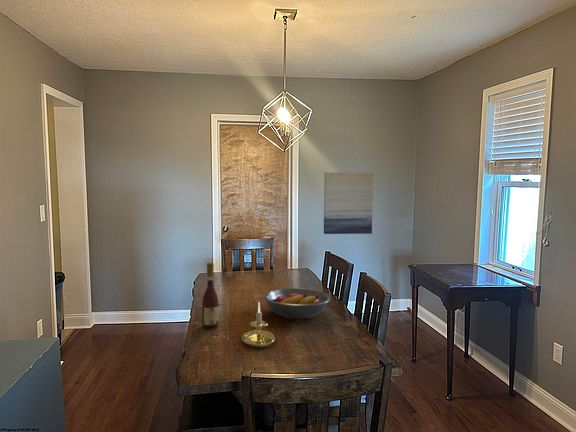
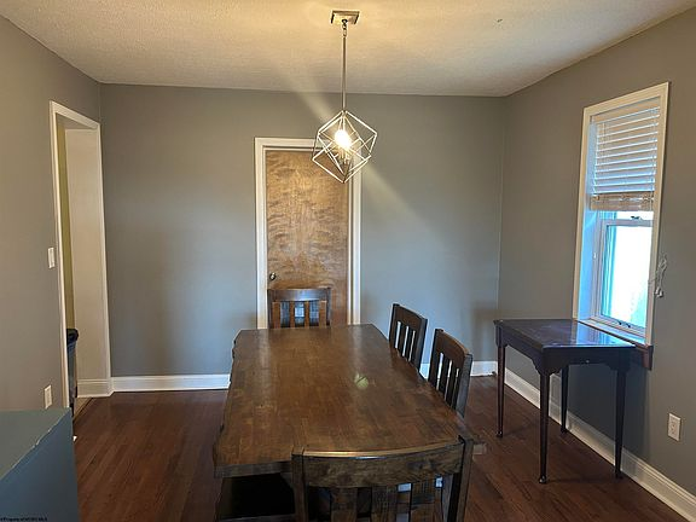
- candle holder (259, 322)
- wine bottle (210, 294)
- wall art (348, 203)
- fruit bowl (296, 302)
